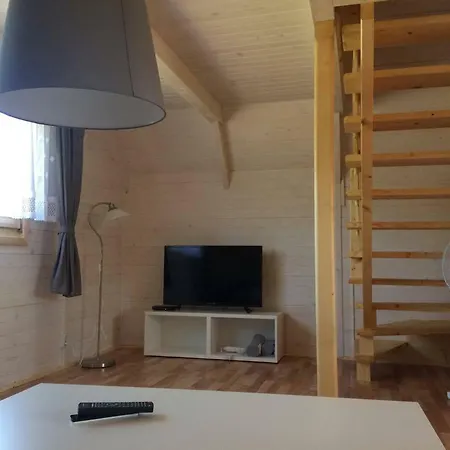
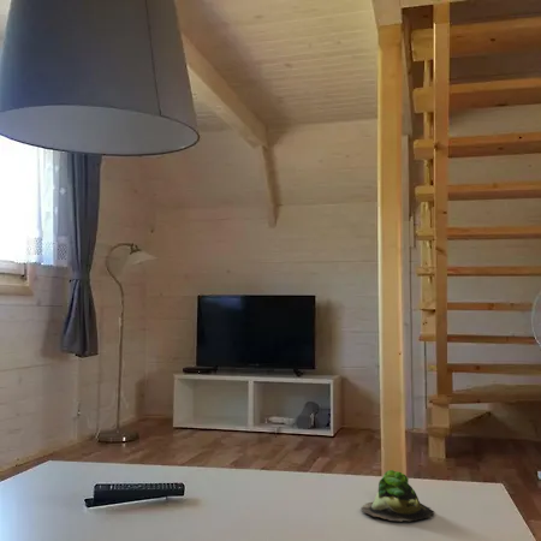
+ succulent plant (396, 492)
